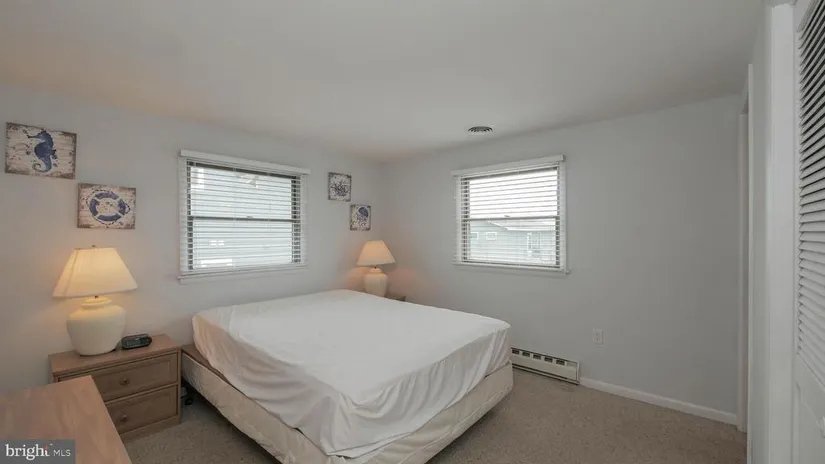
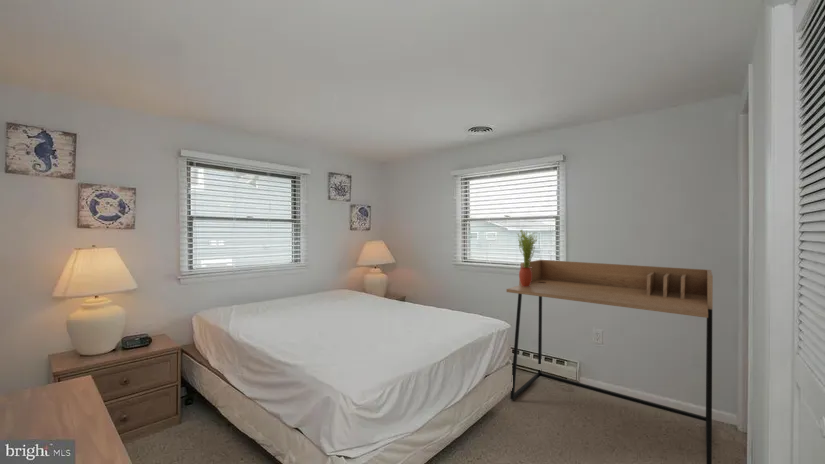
+ desk (611, 305)
+ potted plant (527, 257)
